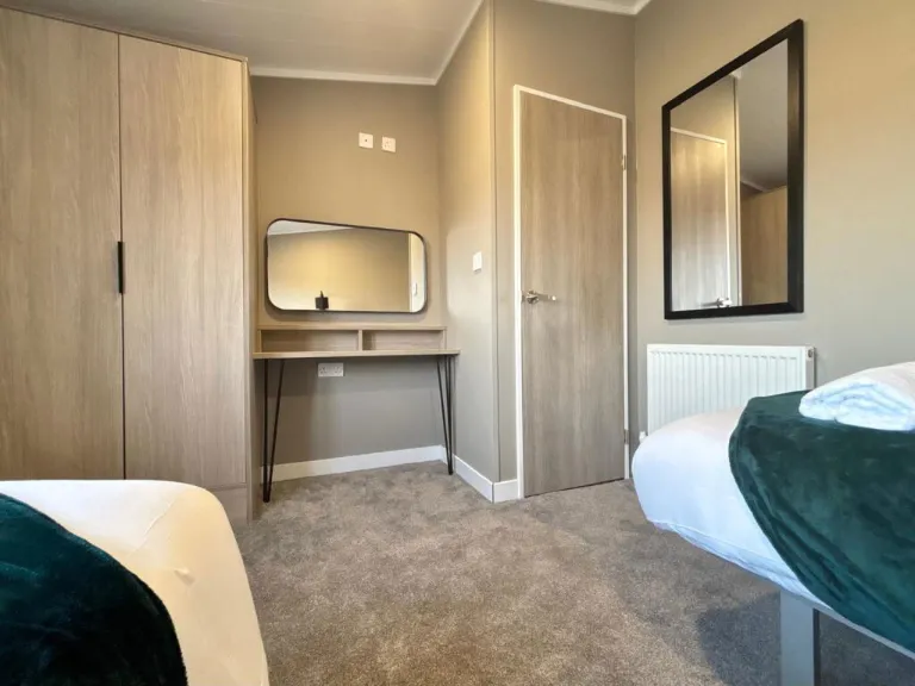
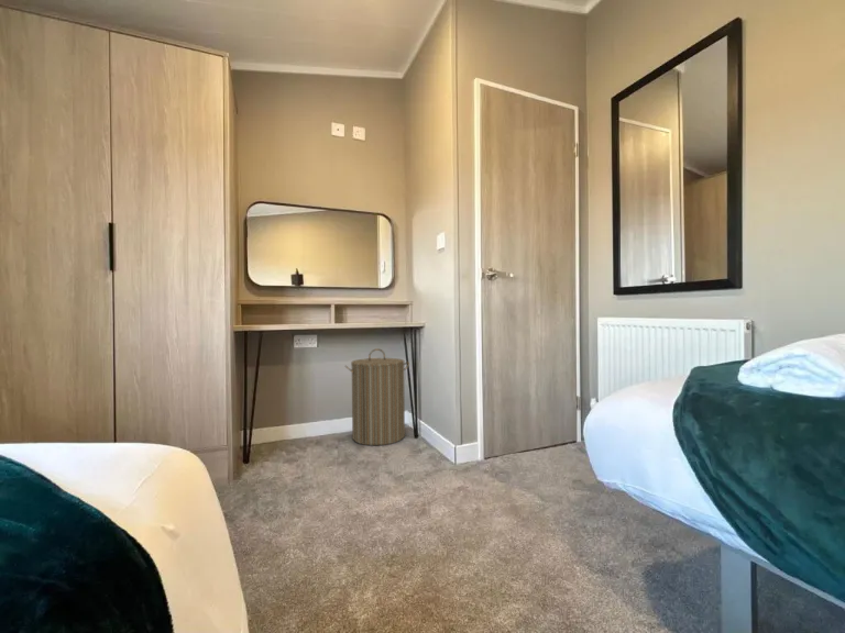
+ laundry hamper (377, 392)
